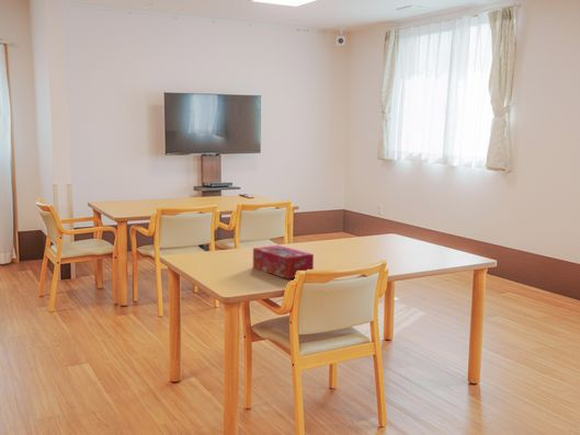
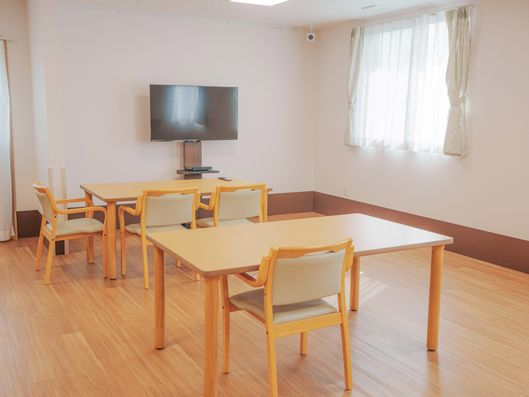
- tissue box (282, 261)
